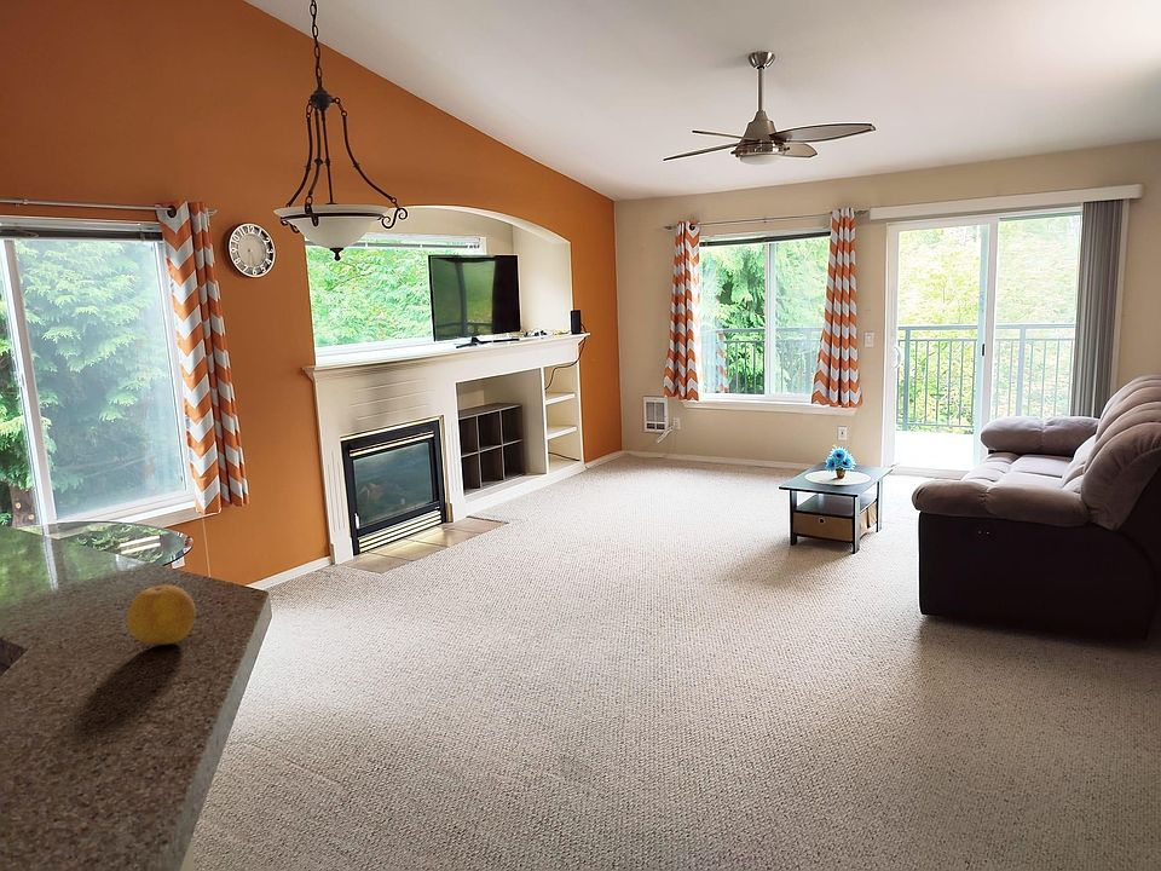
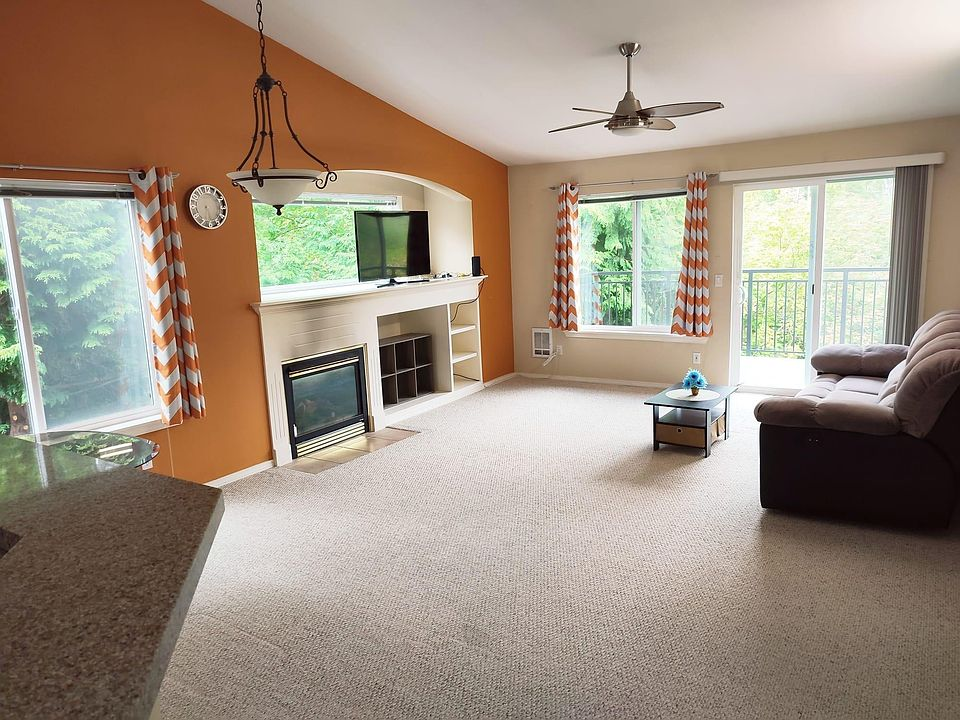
- fruit (161, 616)
